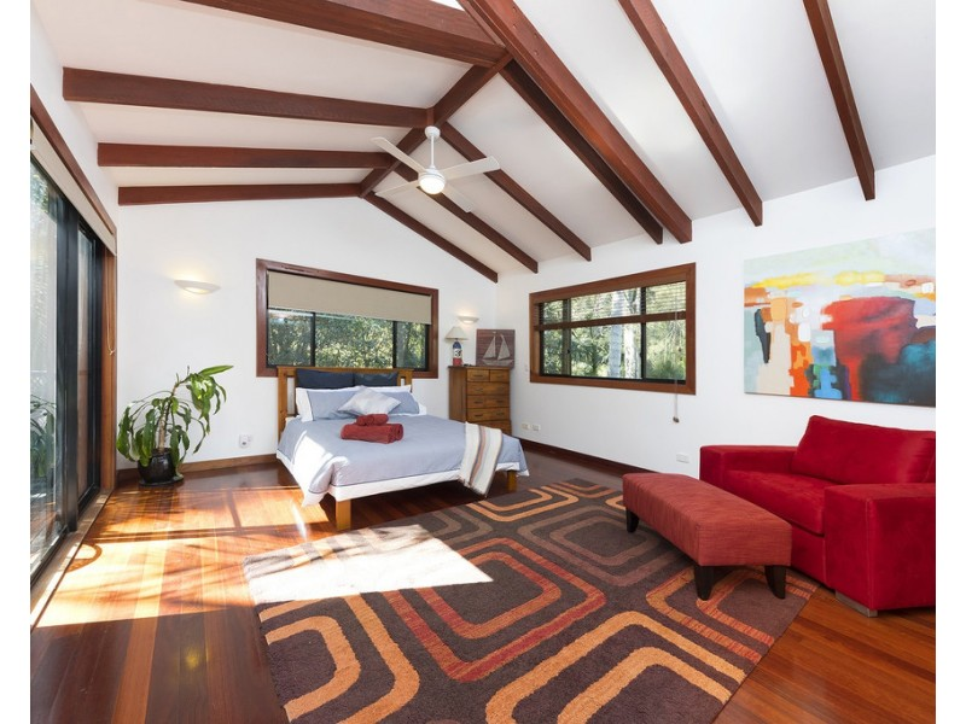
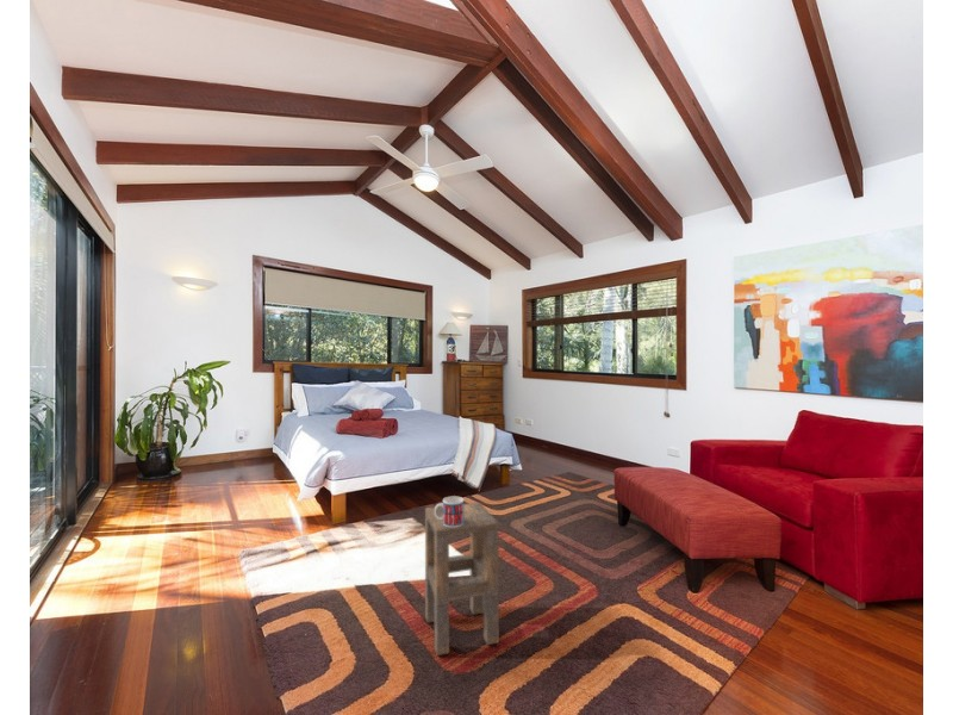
+ side table (460, 571)
+ mug (449, 511)
